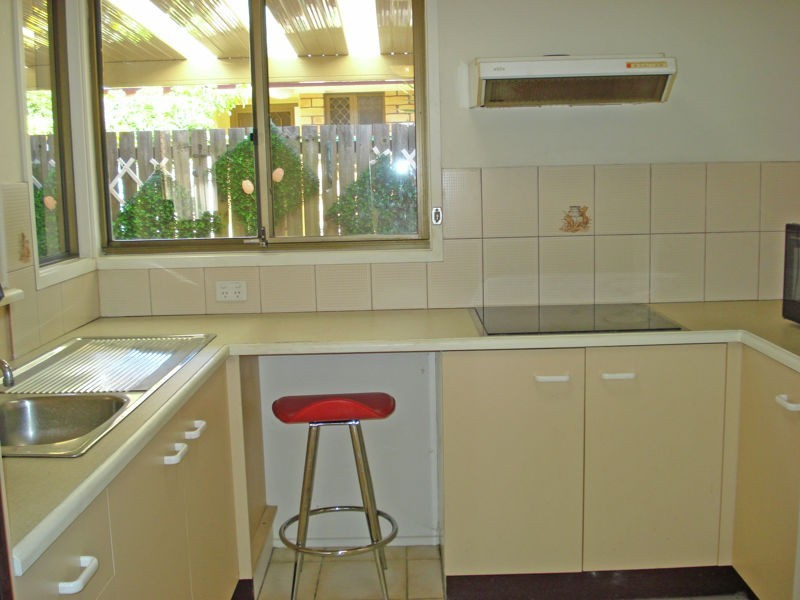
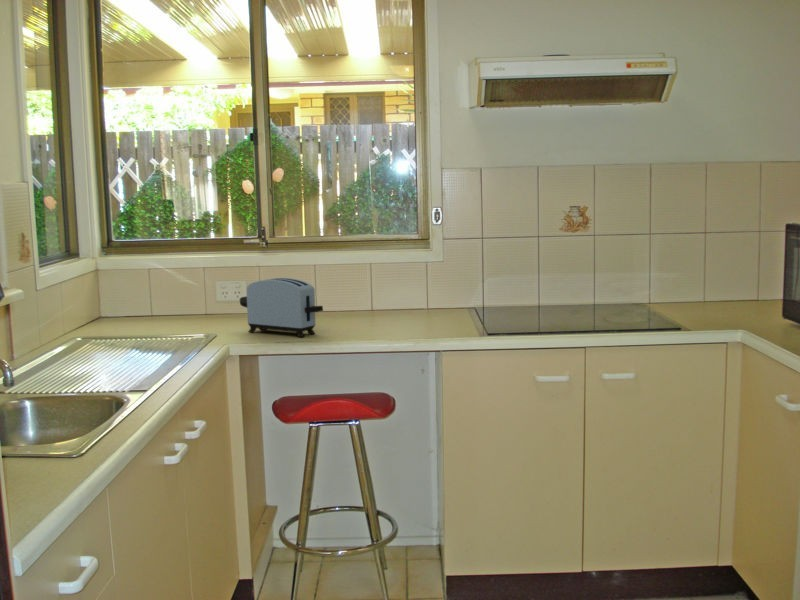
+ toaster (280, 305)
